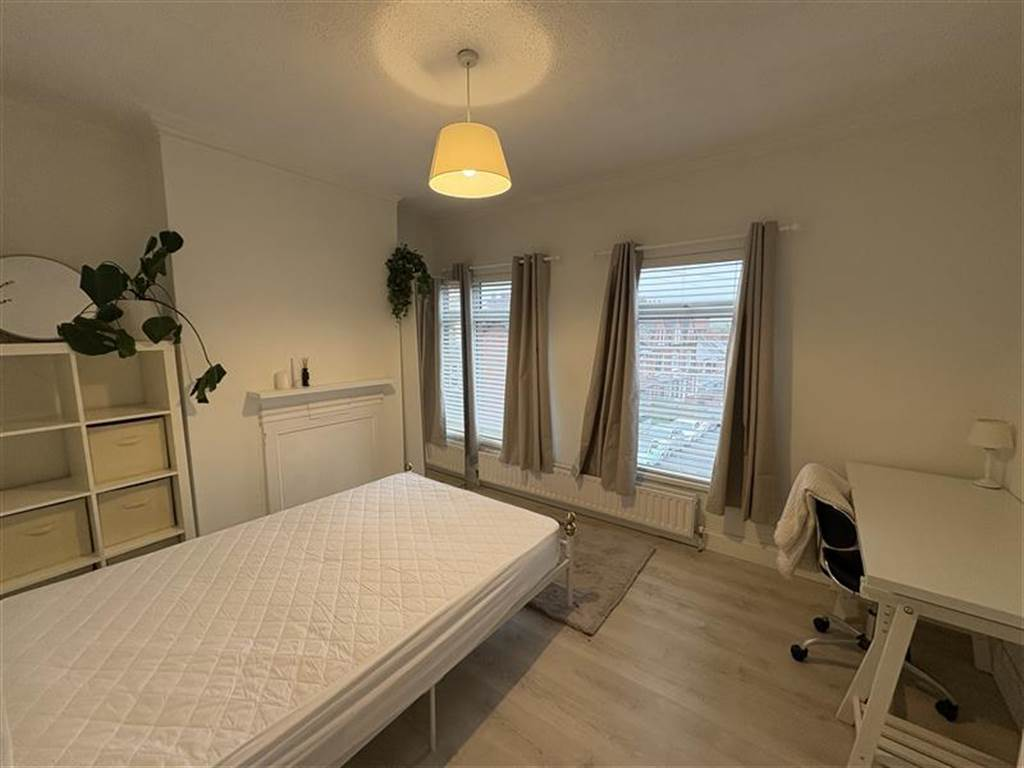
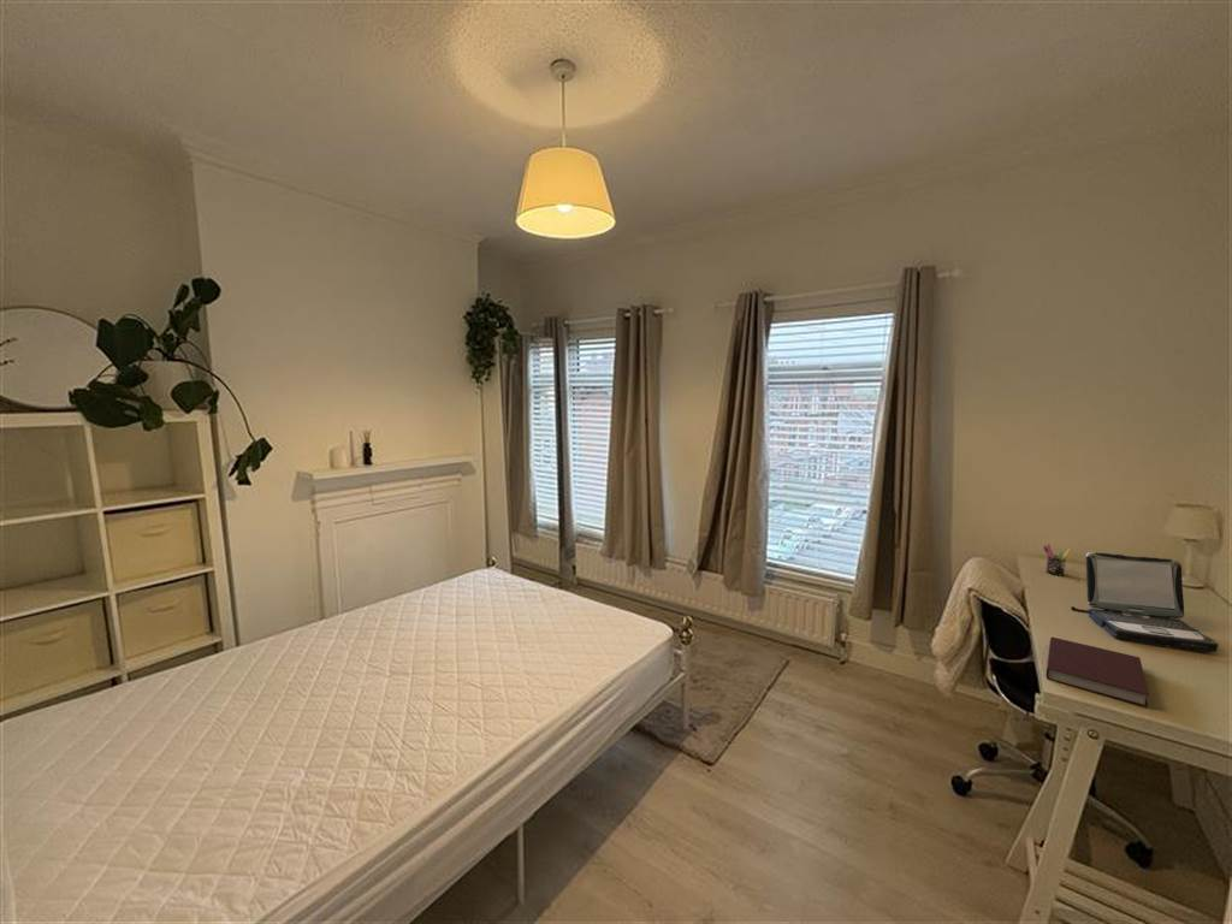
+ laptop (1143, 597)
+ notebook (1092, 668)
+ pen holder (1055, 559)
